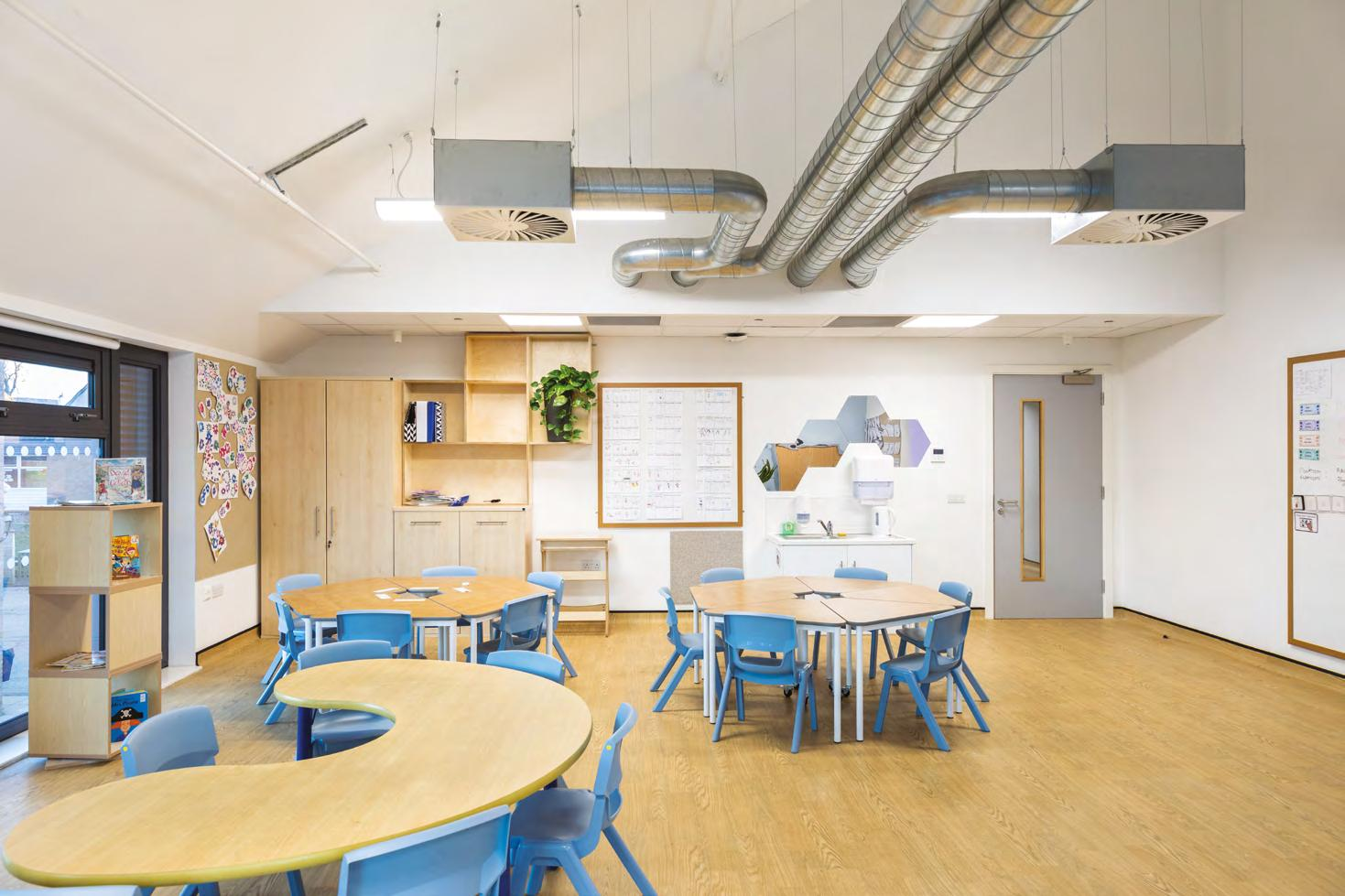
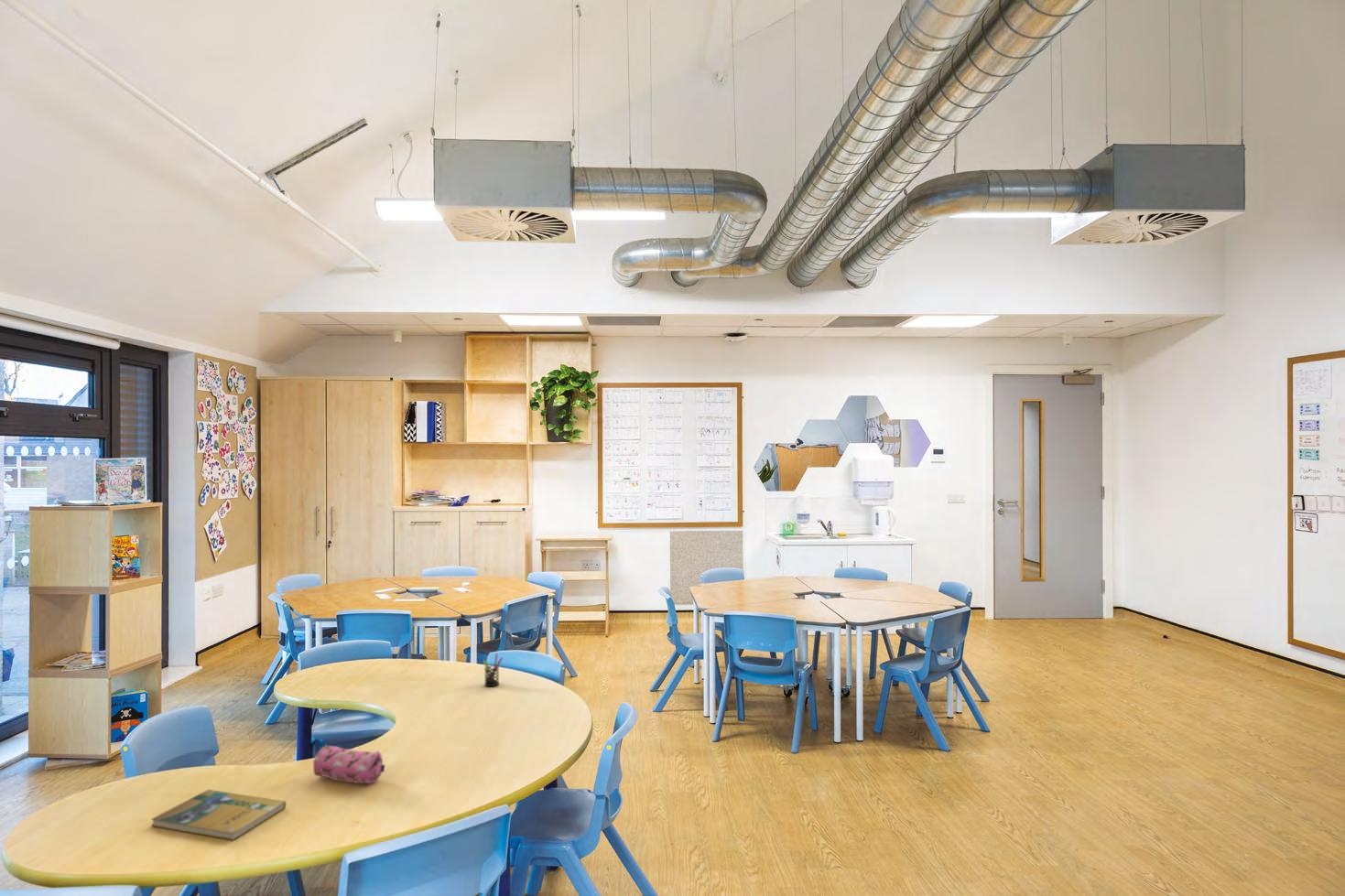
+ pencil case (348, 763)
+ pen holder (491, 669)
+ booklet (220, 813)
